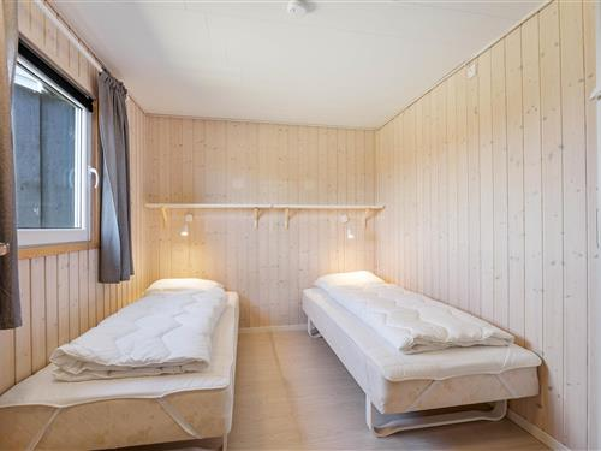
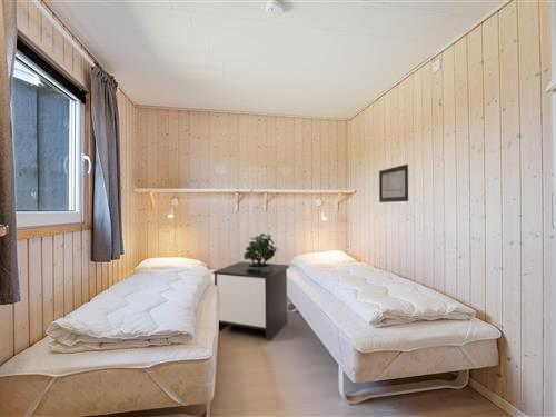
+ nightstand (254, 297)
+ potted plant (260, 250)
+ wall art (393, 185)
